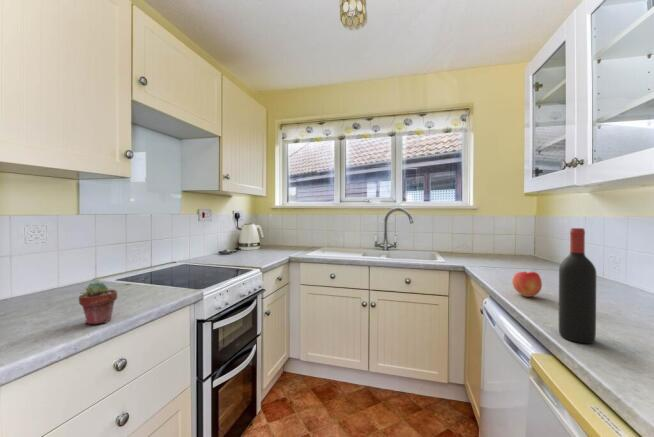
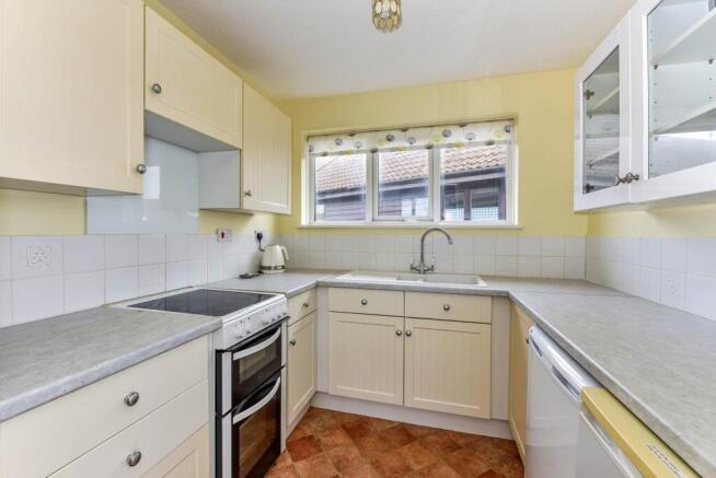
- wine bottle (576, 283)
- apple (526, 283)
- potted succulent (98, 301)
